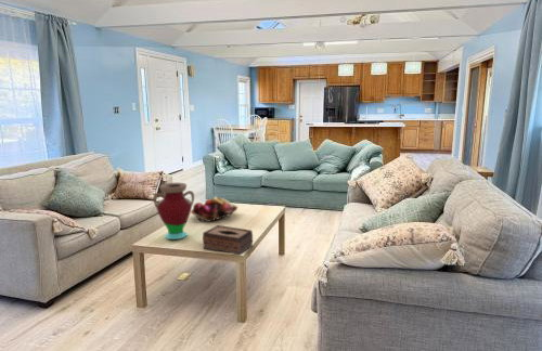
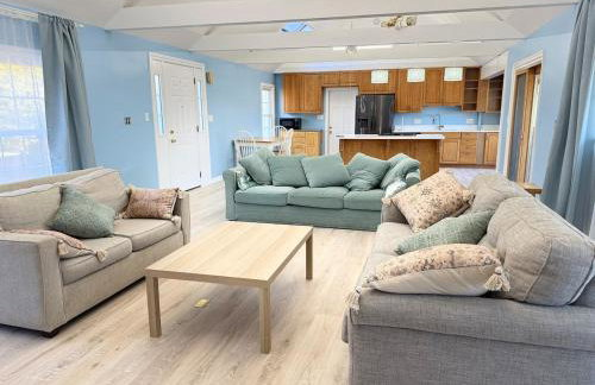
- fruit basket (215, 208)
- vase (175, 210)
- tissue box (228, 239)
